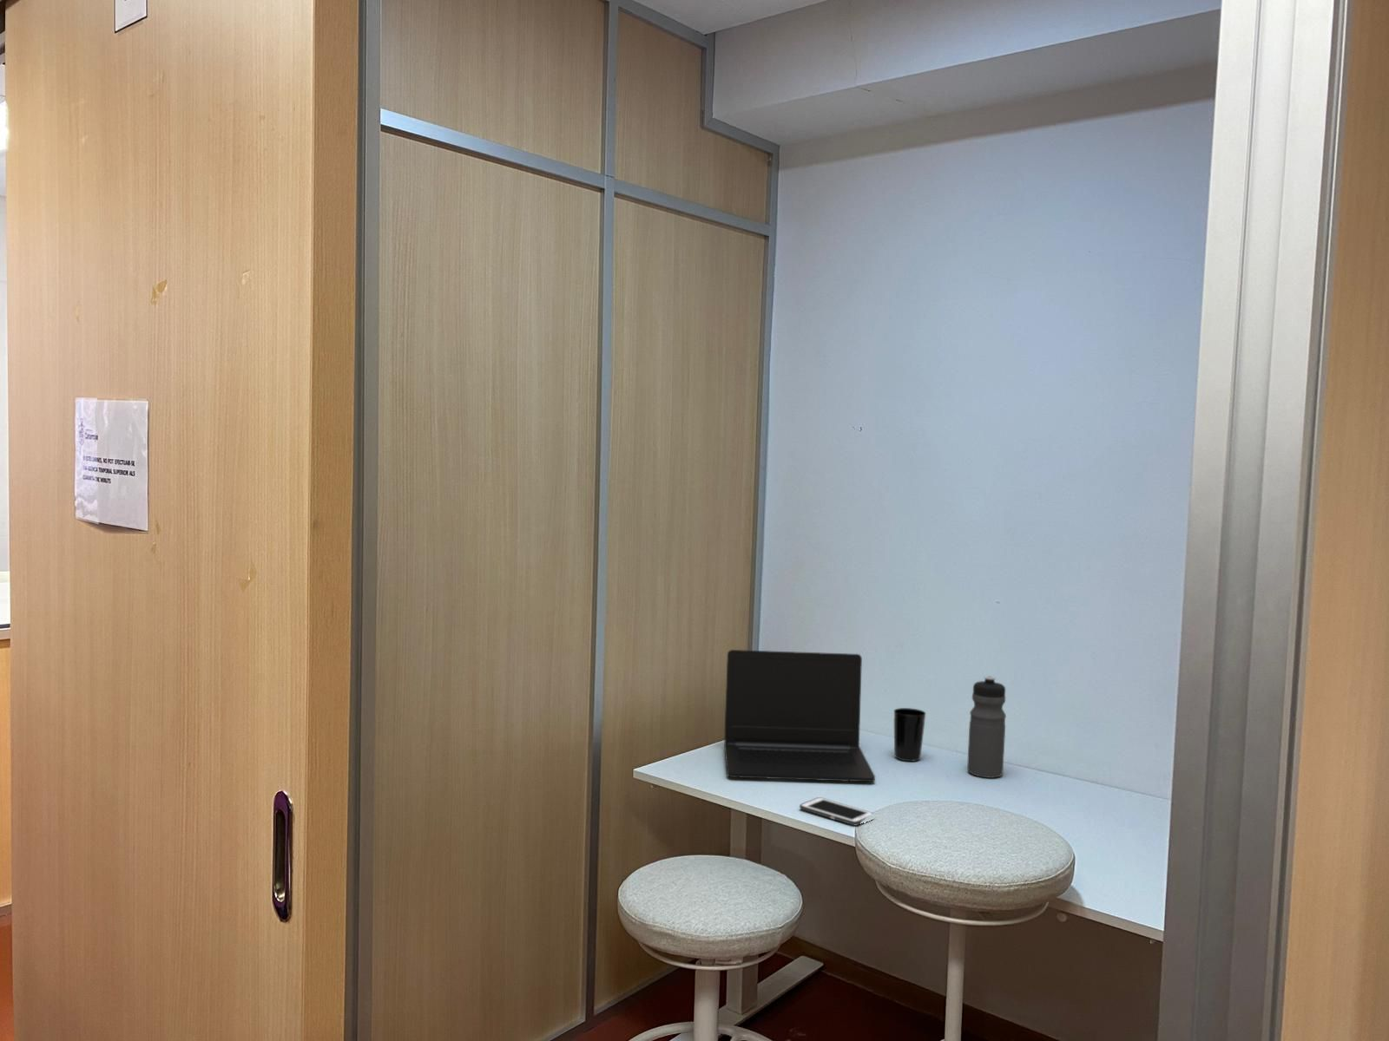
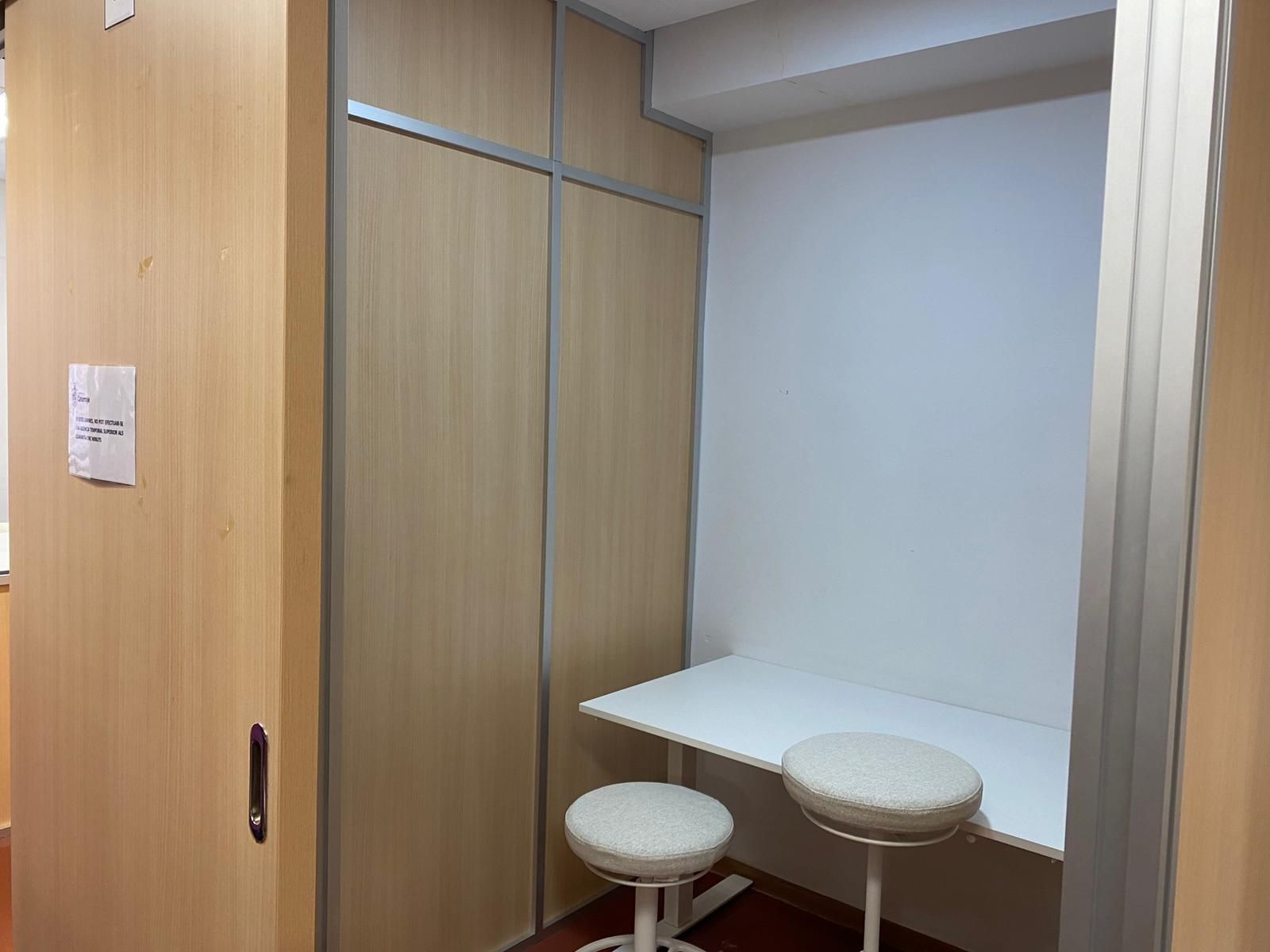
- laptop (797, 713)
- cup (908, 735)
- water bottle (987, 724)
- cell phone (836, 811)
